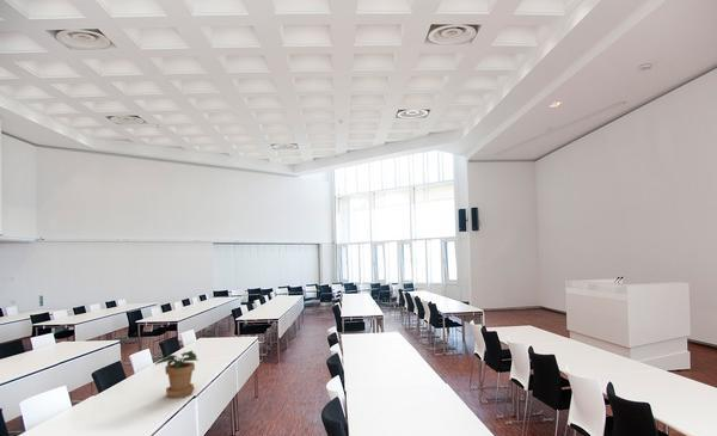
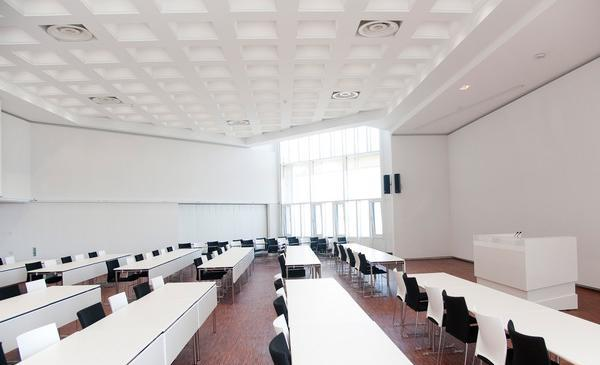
- potted plant (177, 373)
